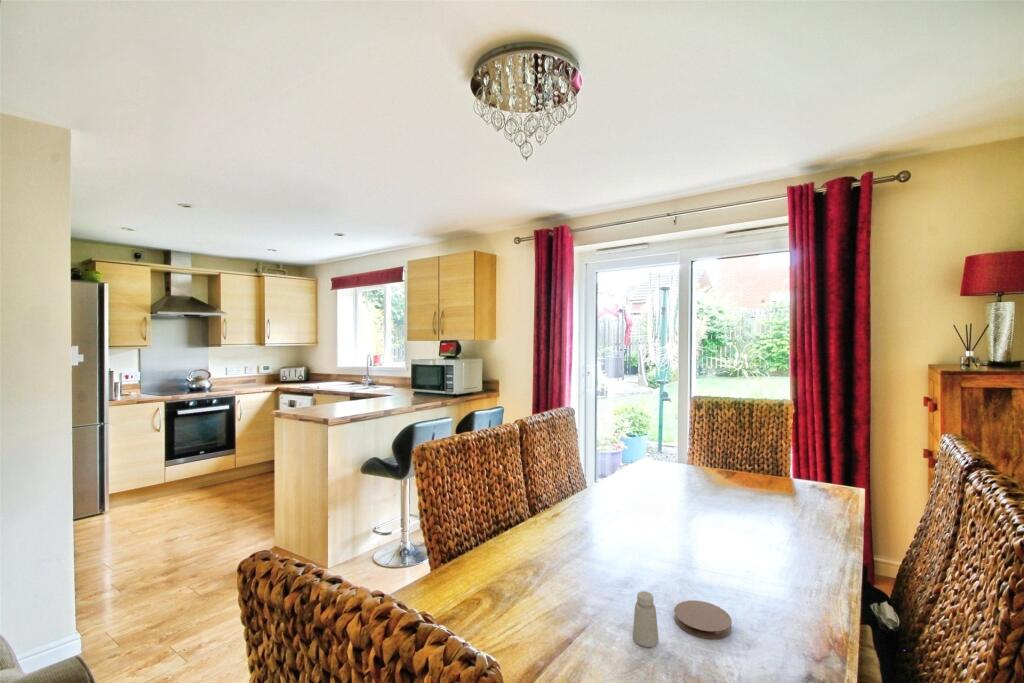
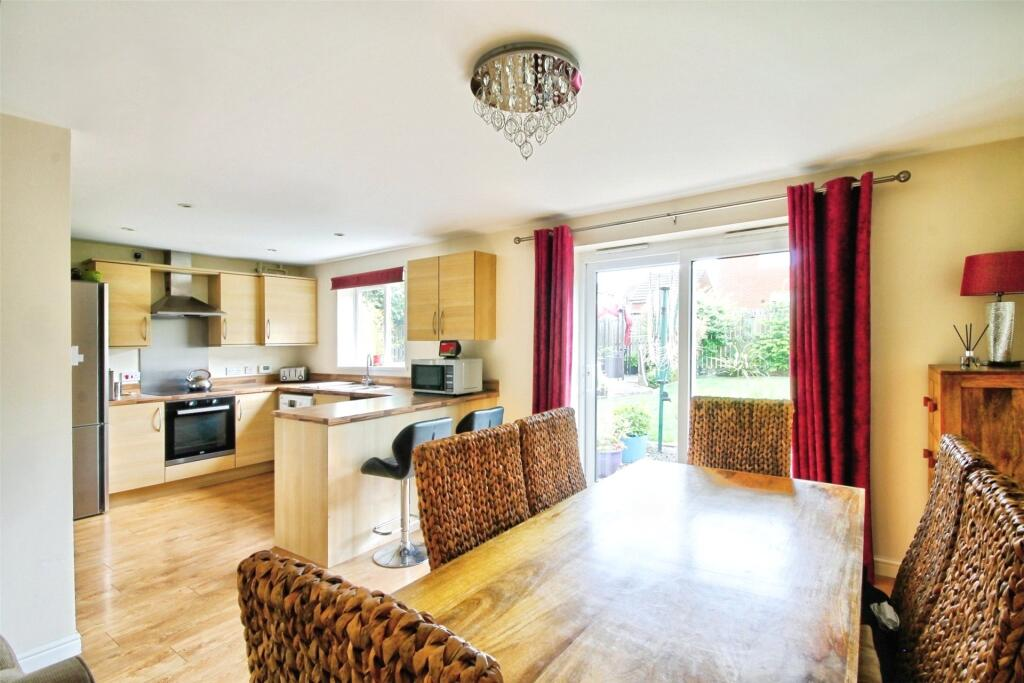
- coaster (702, 618)
- saltshaker (645, 616)
